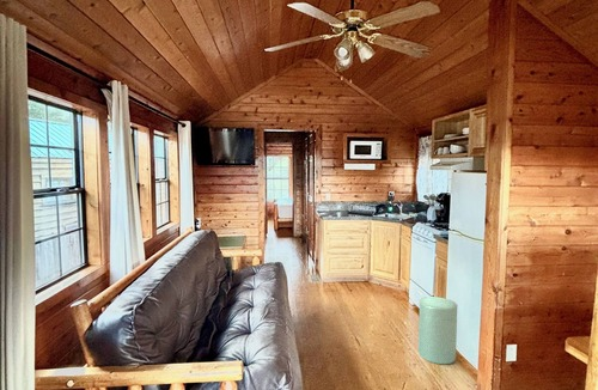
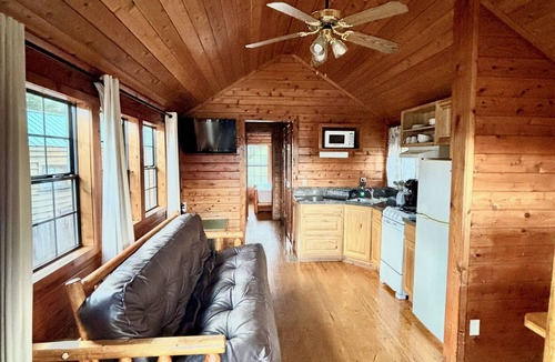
- trash can (435, 327)
